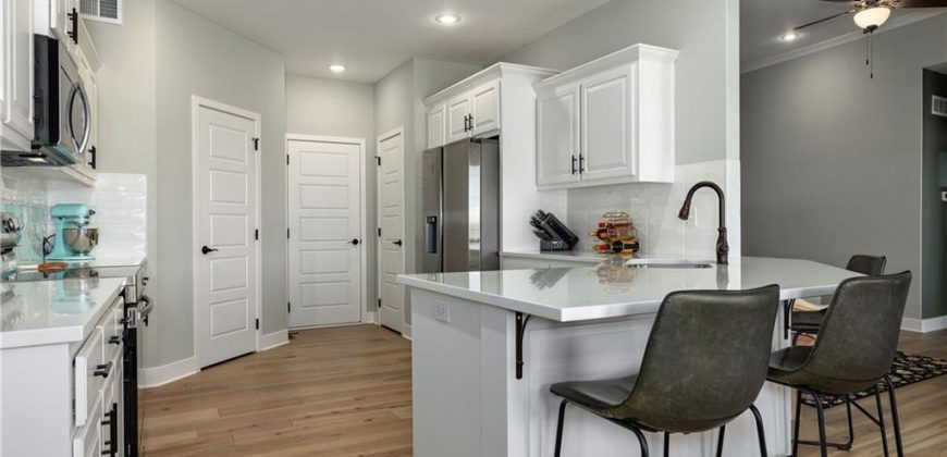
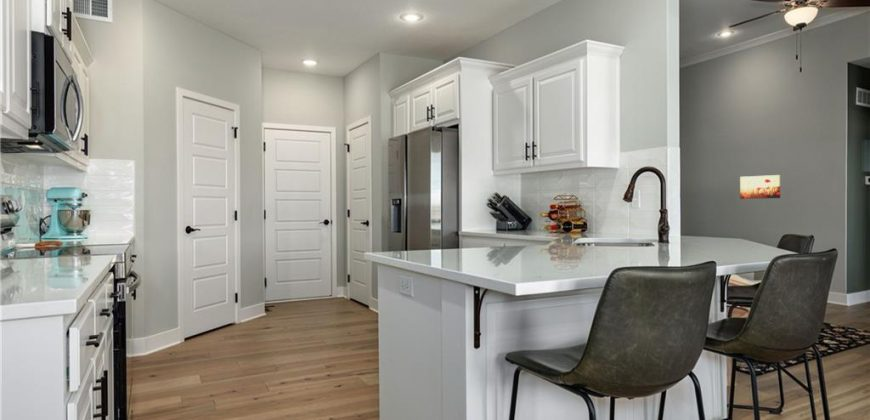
+ wall art (759, 187)
